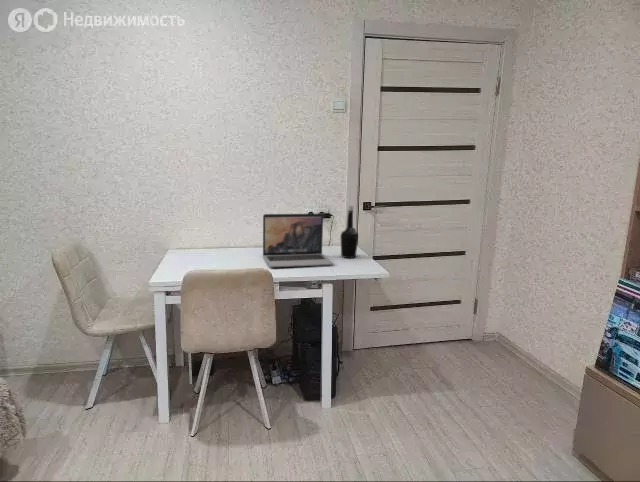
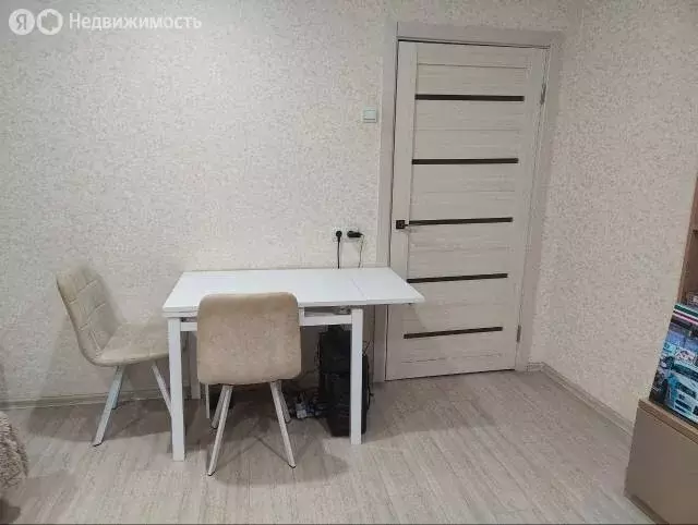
- bottle (349, 231)
- laptop (297, 239)
